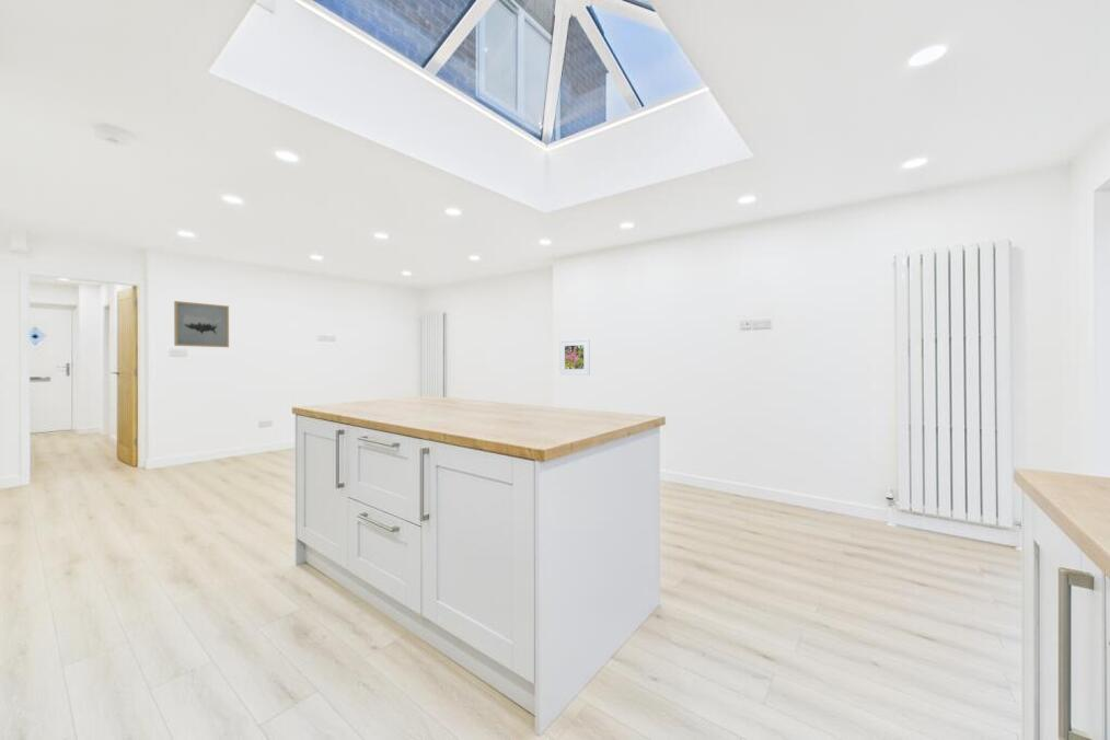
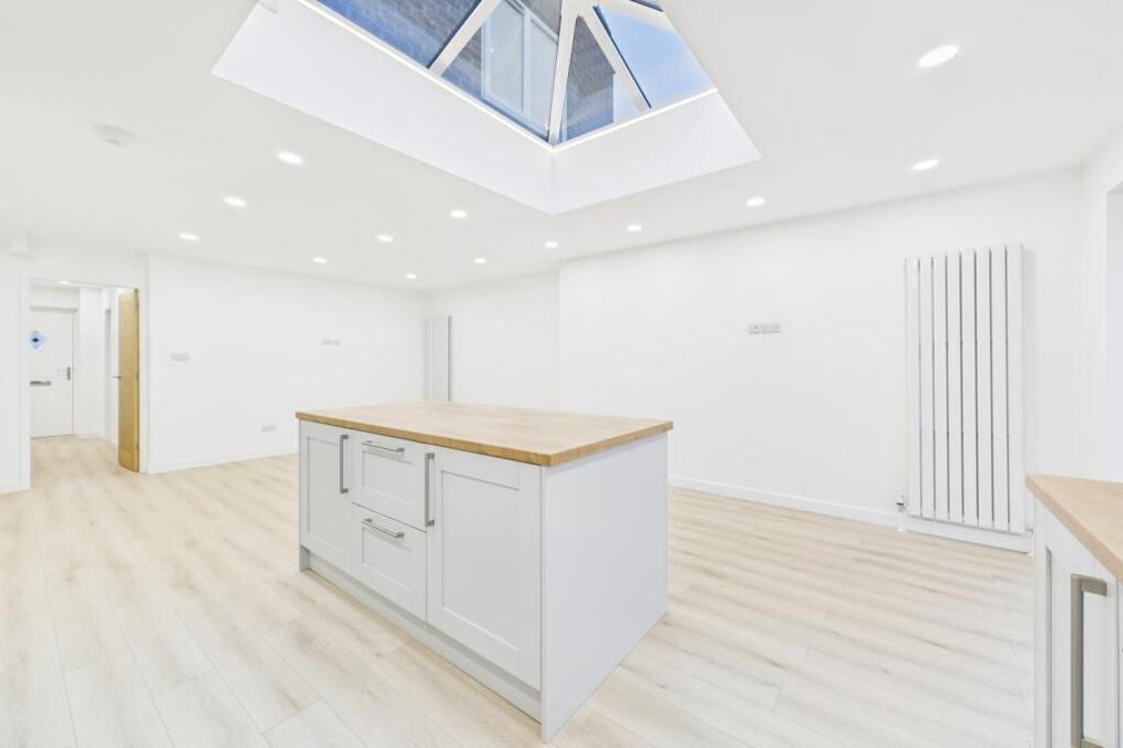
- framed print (574, 357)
- wall art (203, 325)
